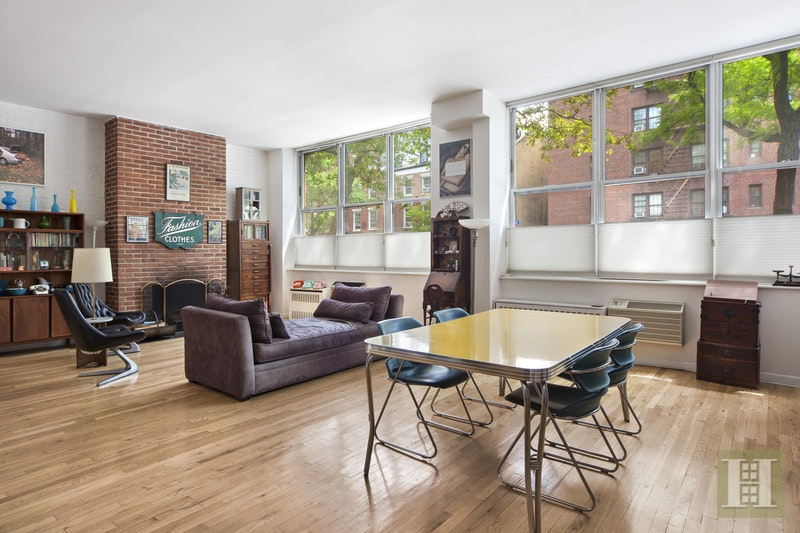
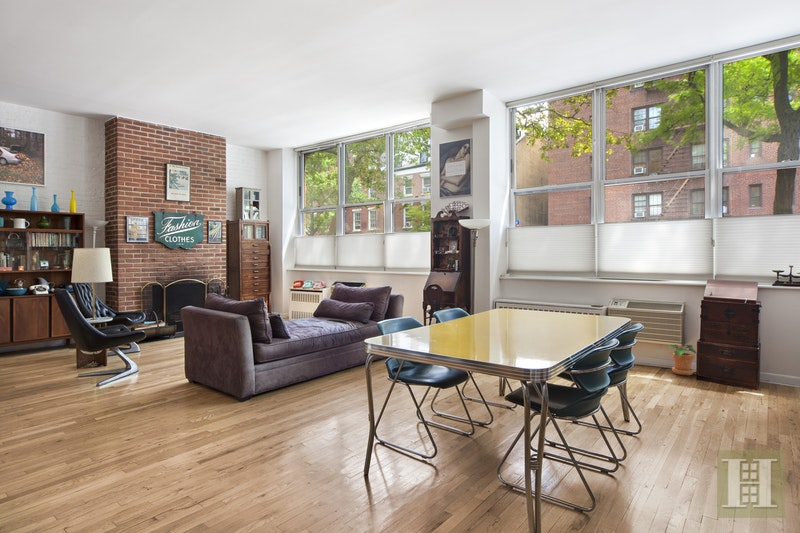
+ potted plant (680, 359)
